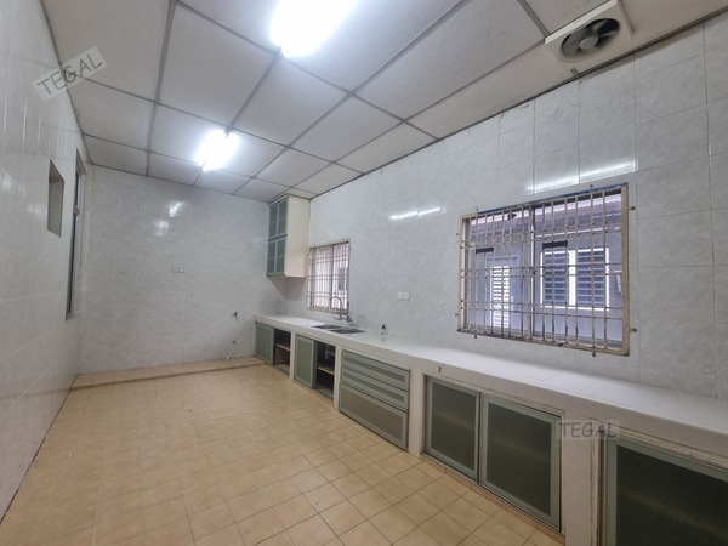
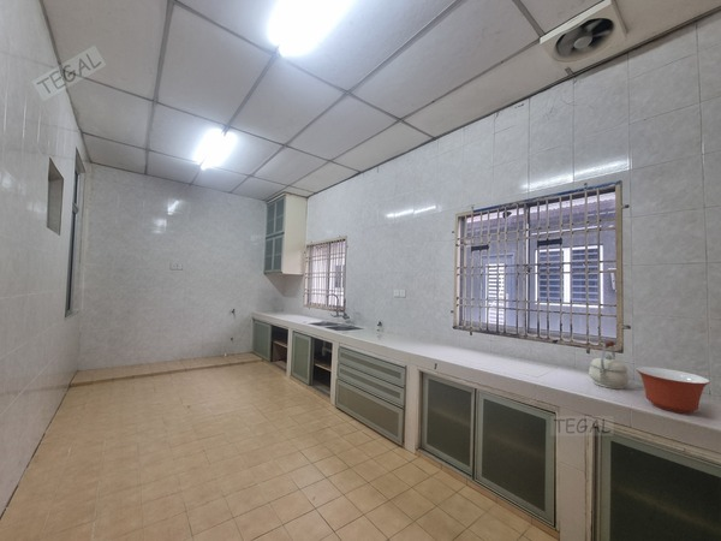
+ kettle (607, 363)
+ mixing bowl (671, 391)
